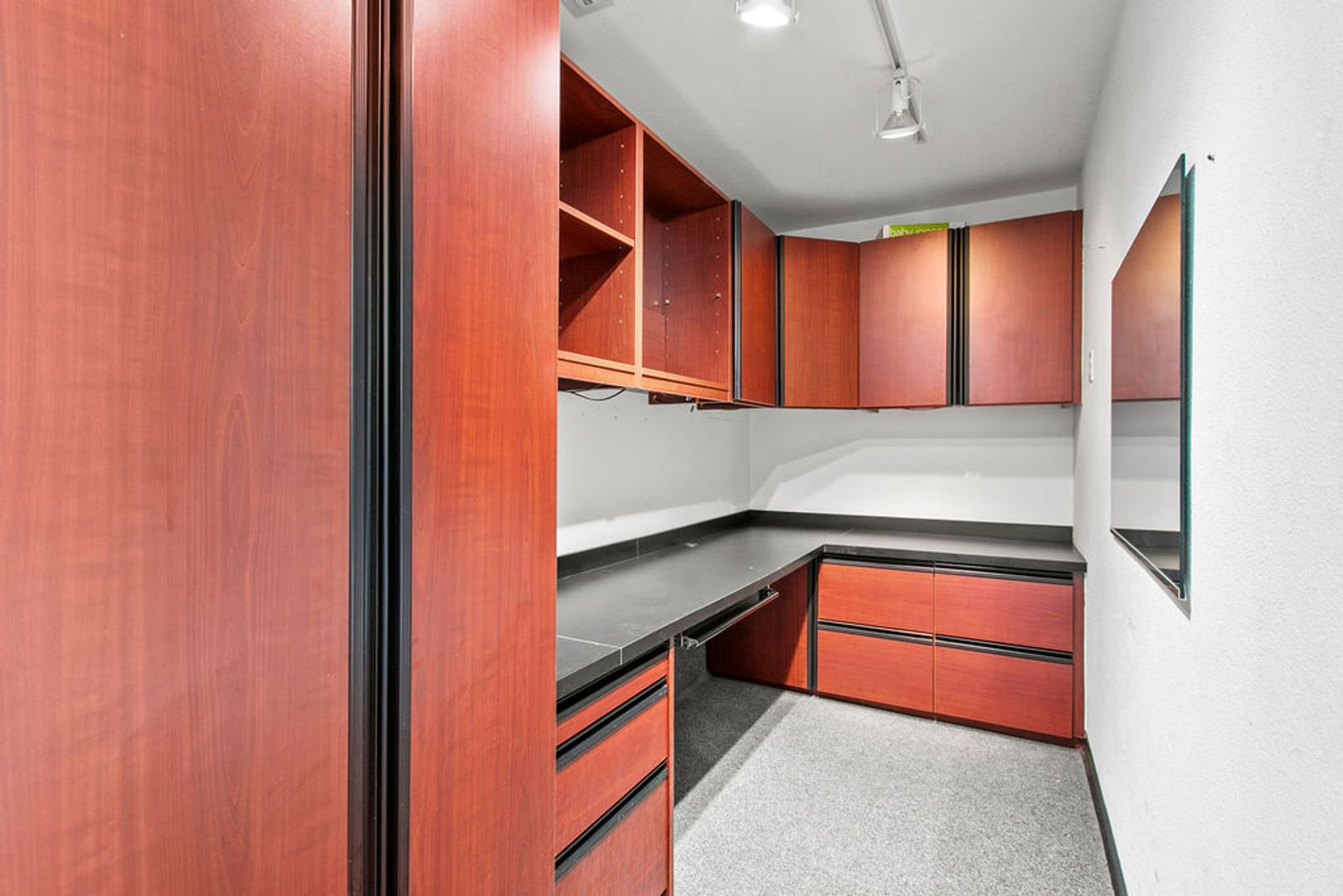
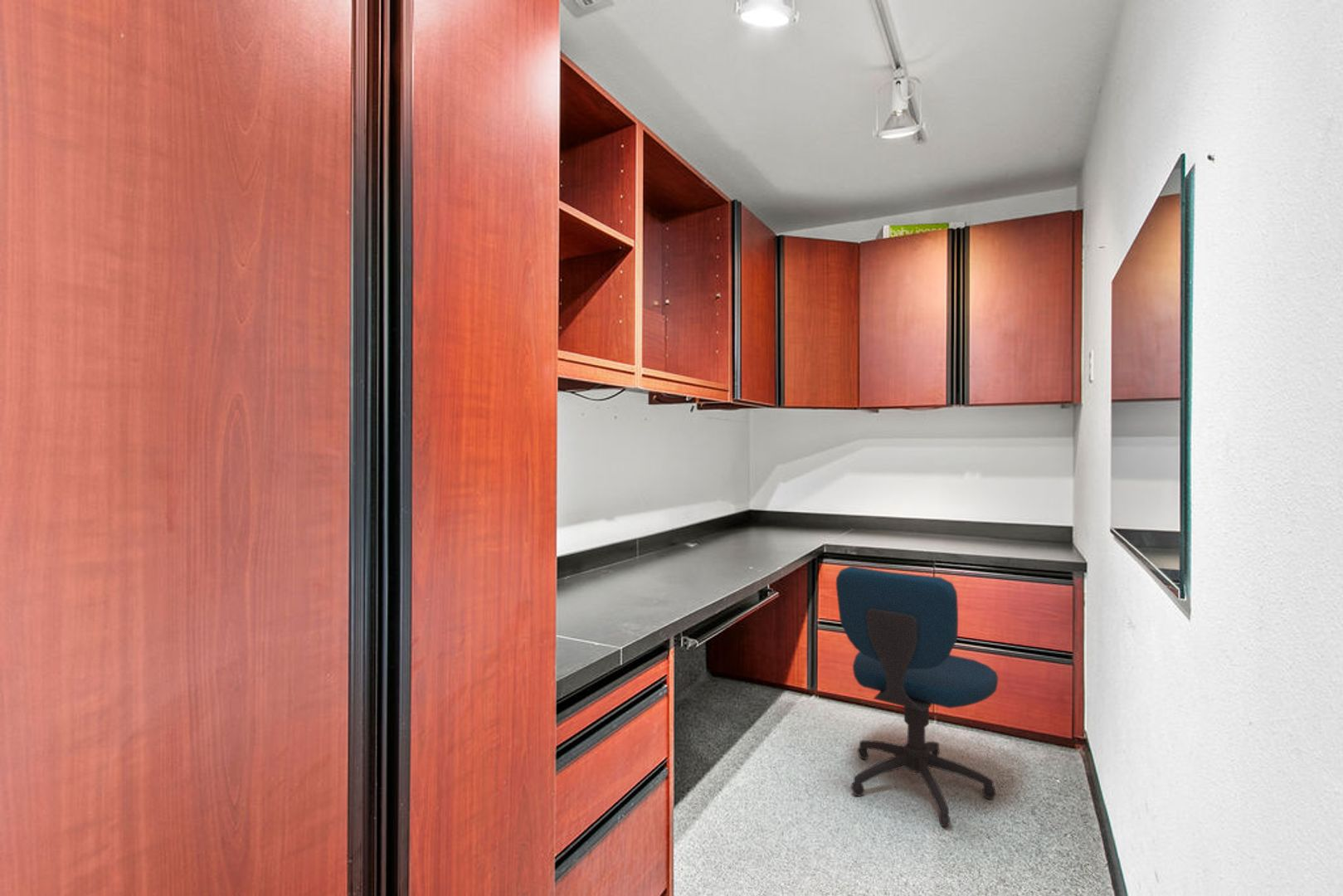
+ office chair (915, 674)
